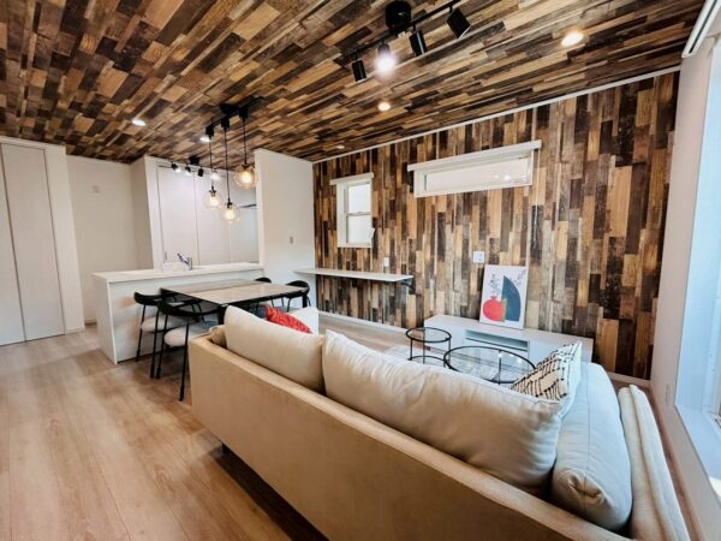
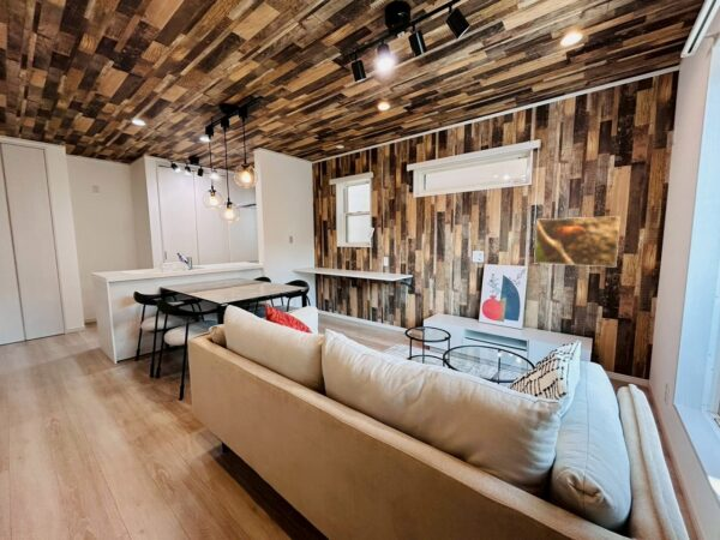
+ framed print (574, 241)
